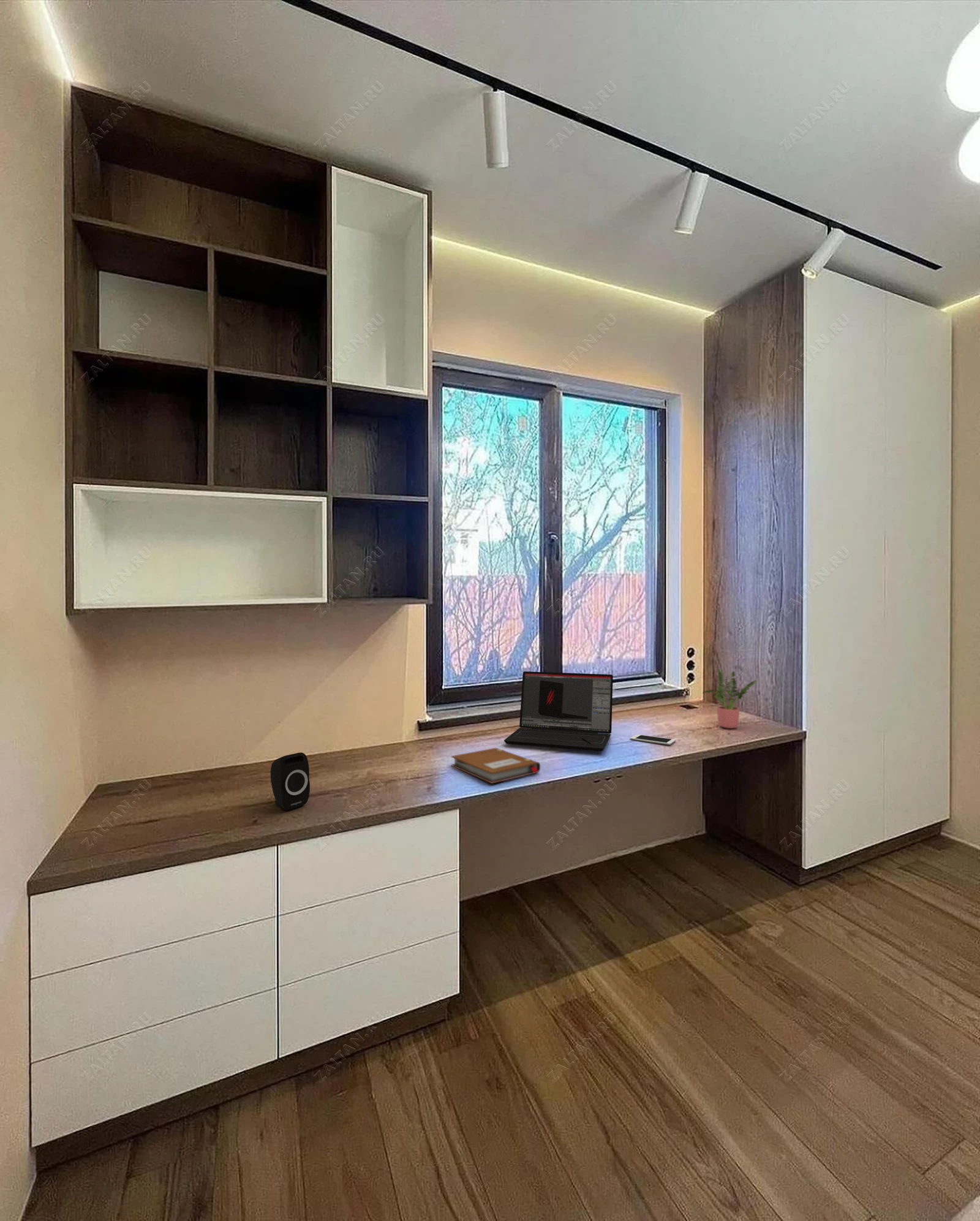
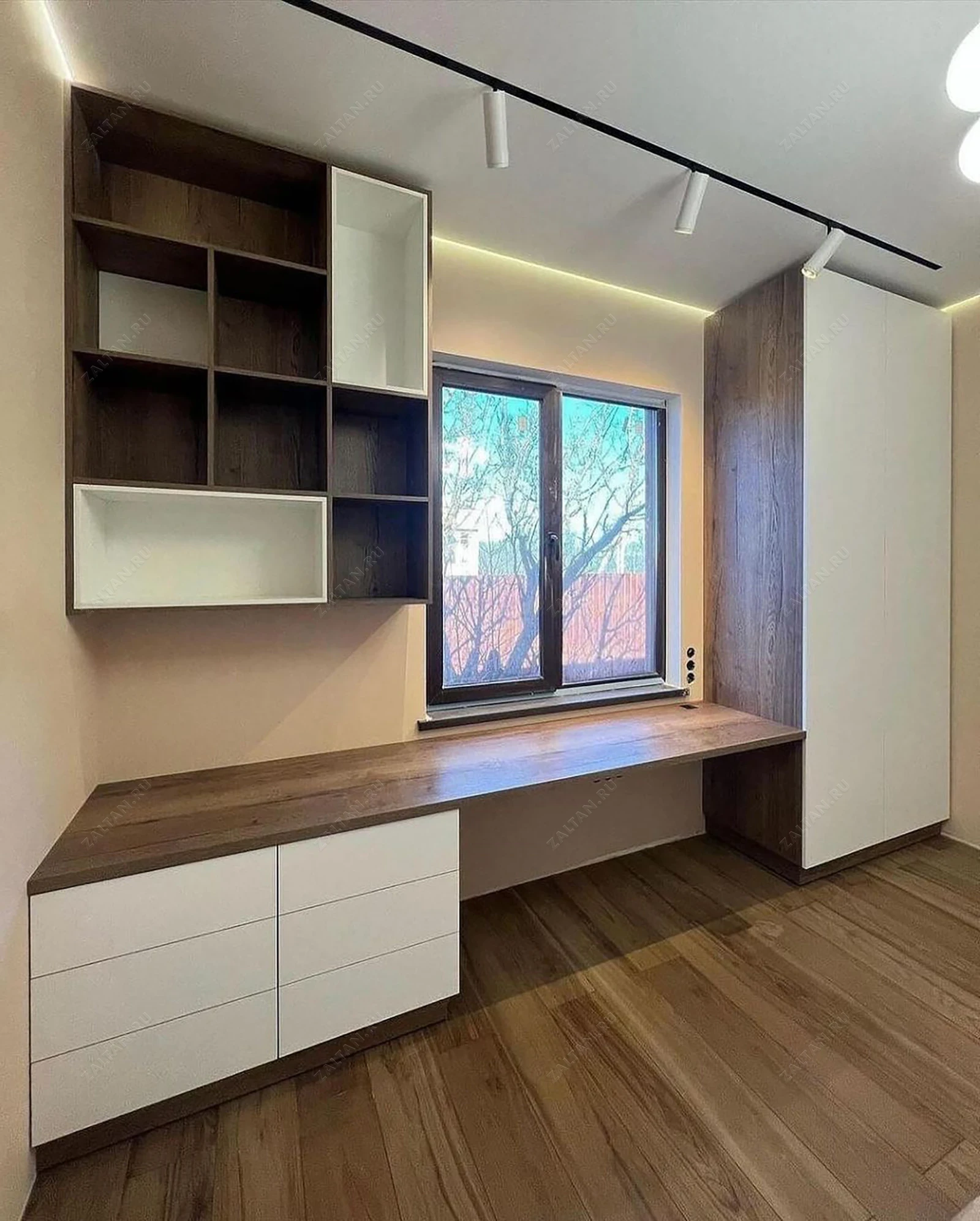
- speaker (287, 778)
- cell phone (652, 739)
- notebook (496, 764)
- laptop (560, 708)
- potted plant (728, 695)
